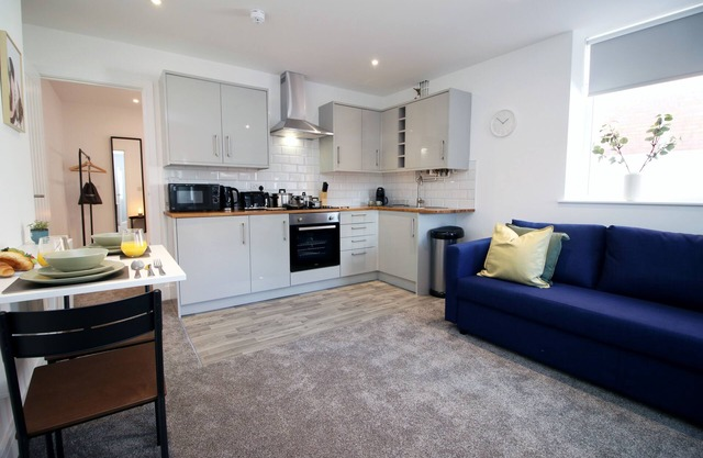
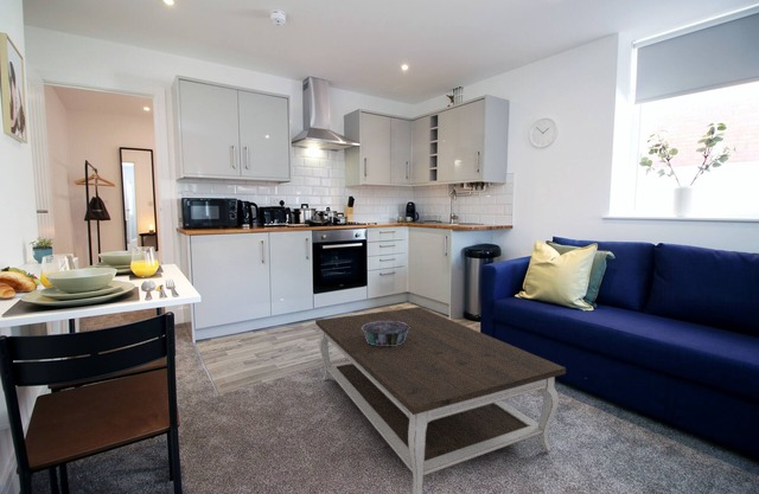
+ decorative bowl (385, 333)
+ coffee table (416, 374)
